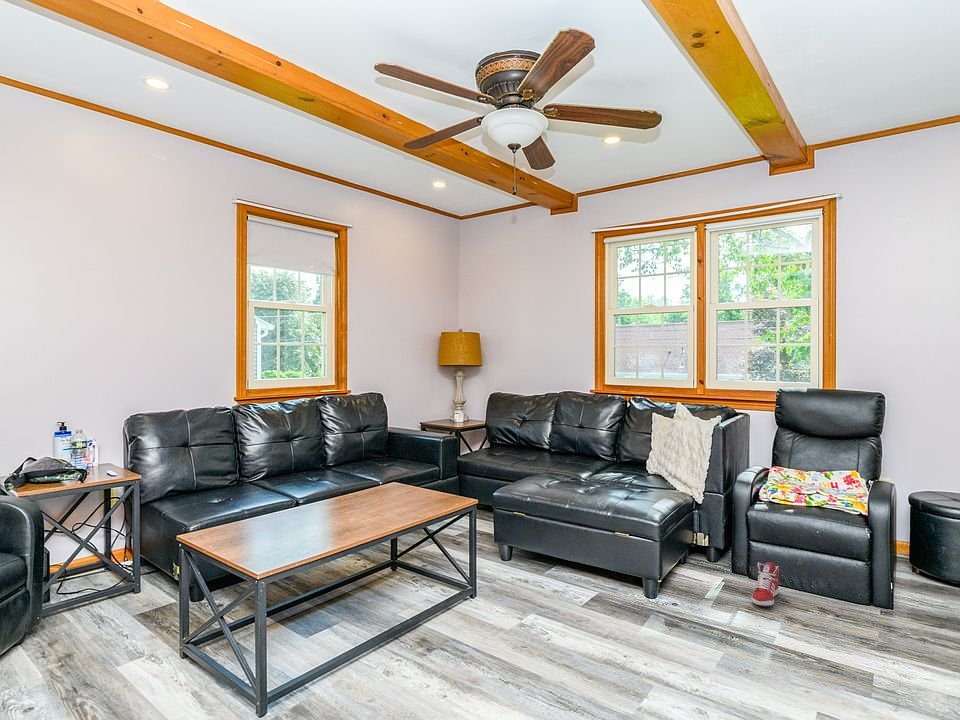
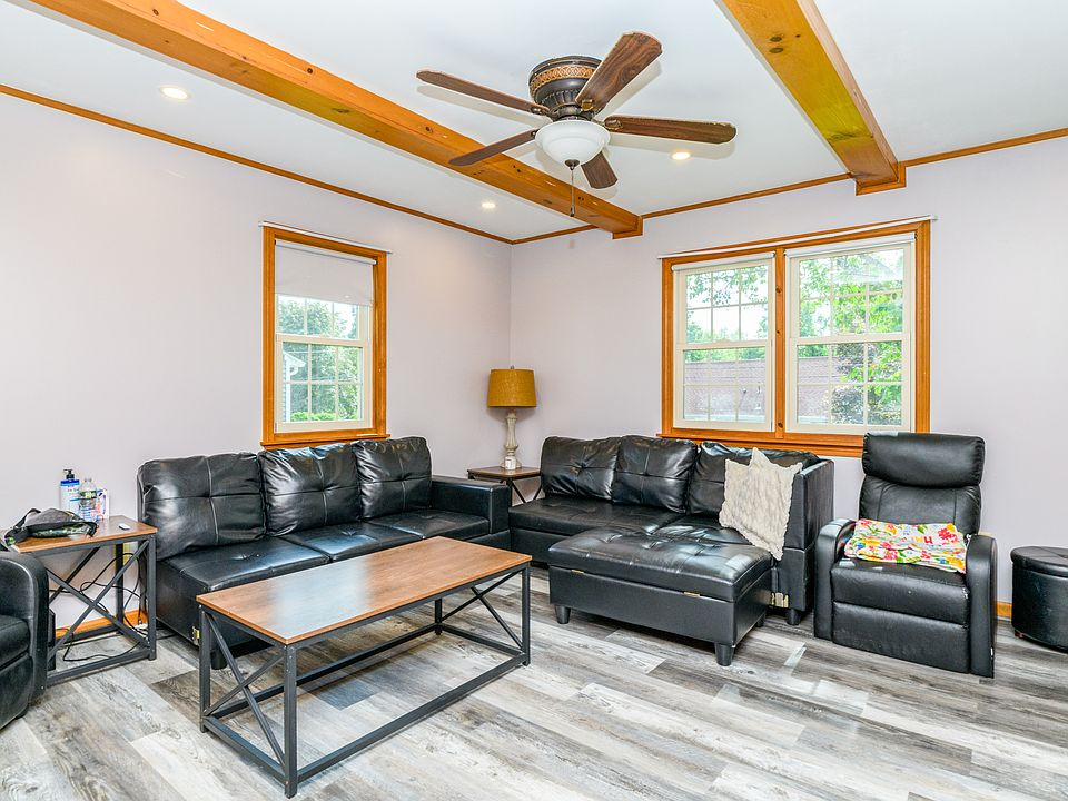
- sneaker (765, 582)
